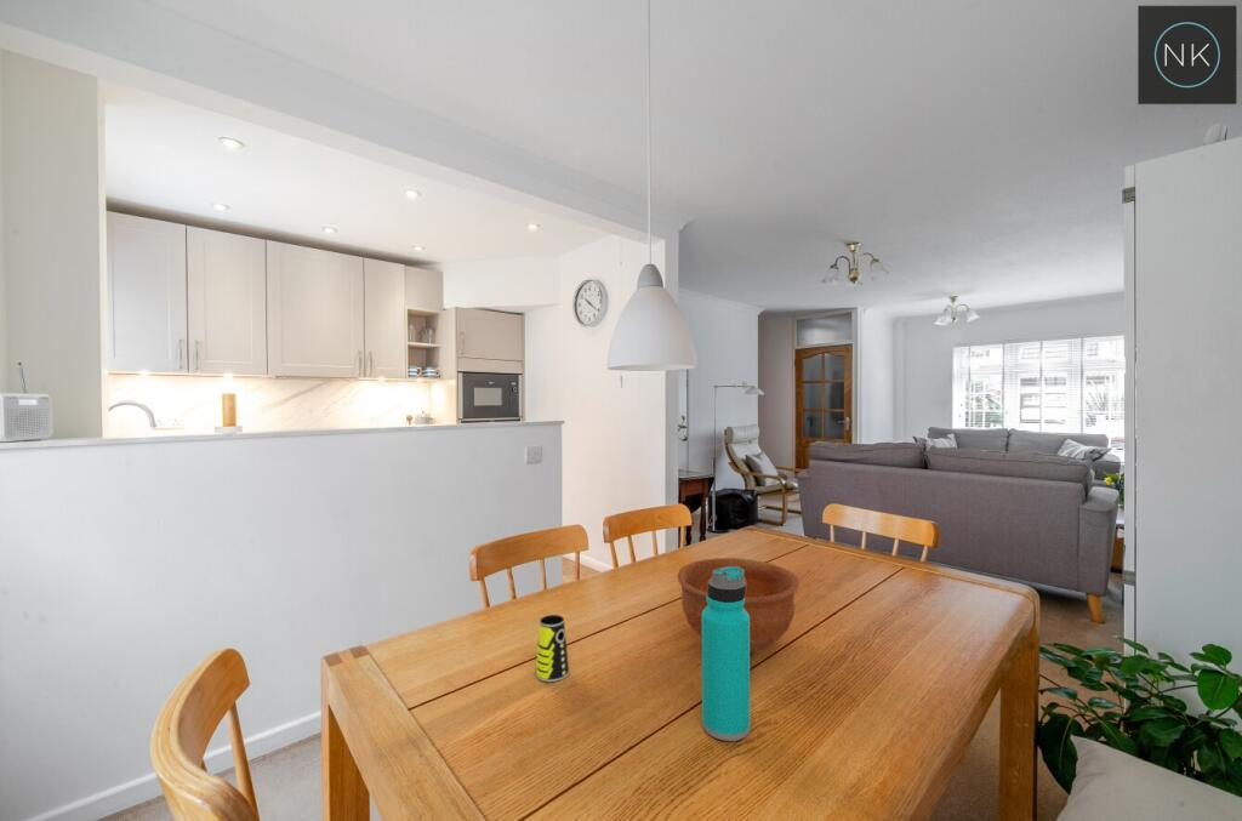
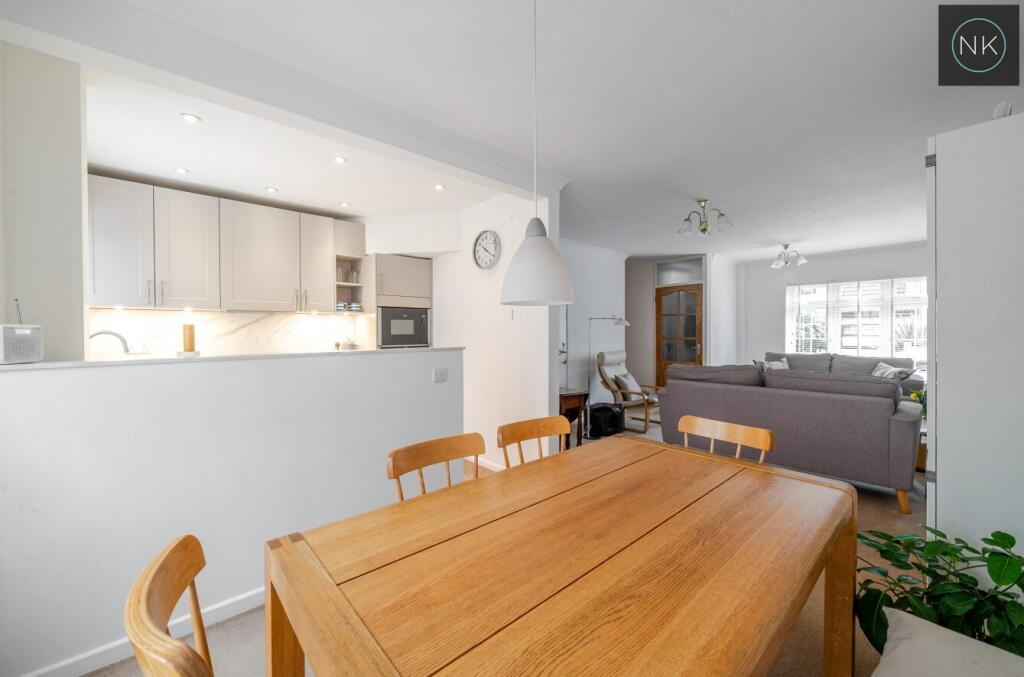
- water bottle (725, 648)
- cup (552, 645)
- bowl (742, 606)
